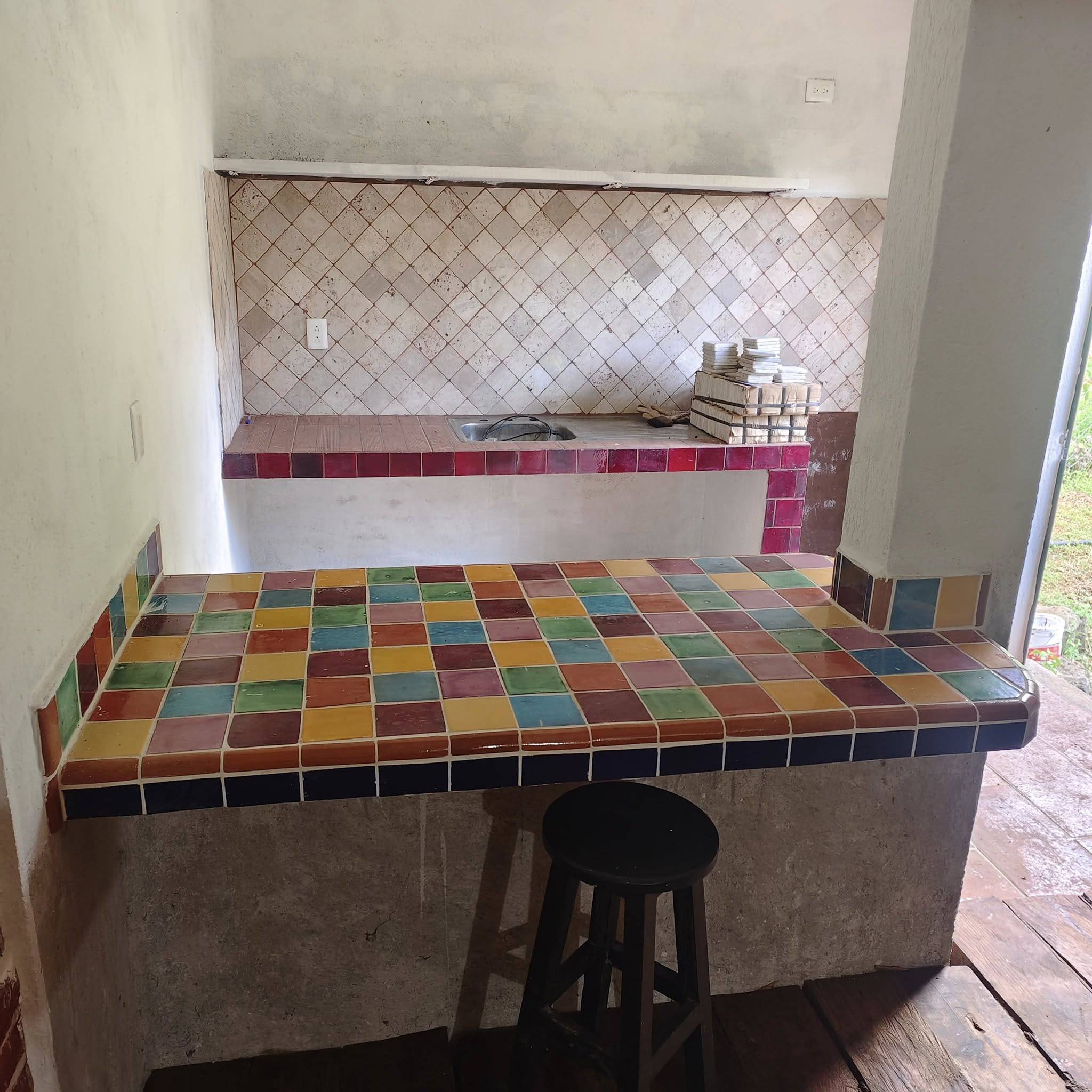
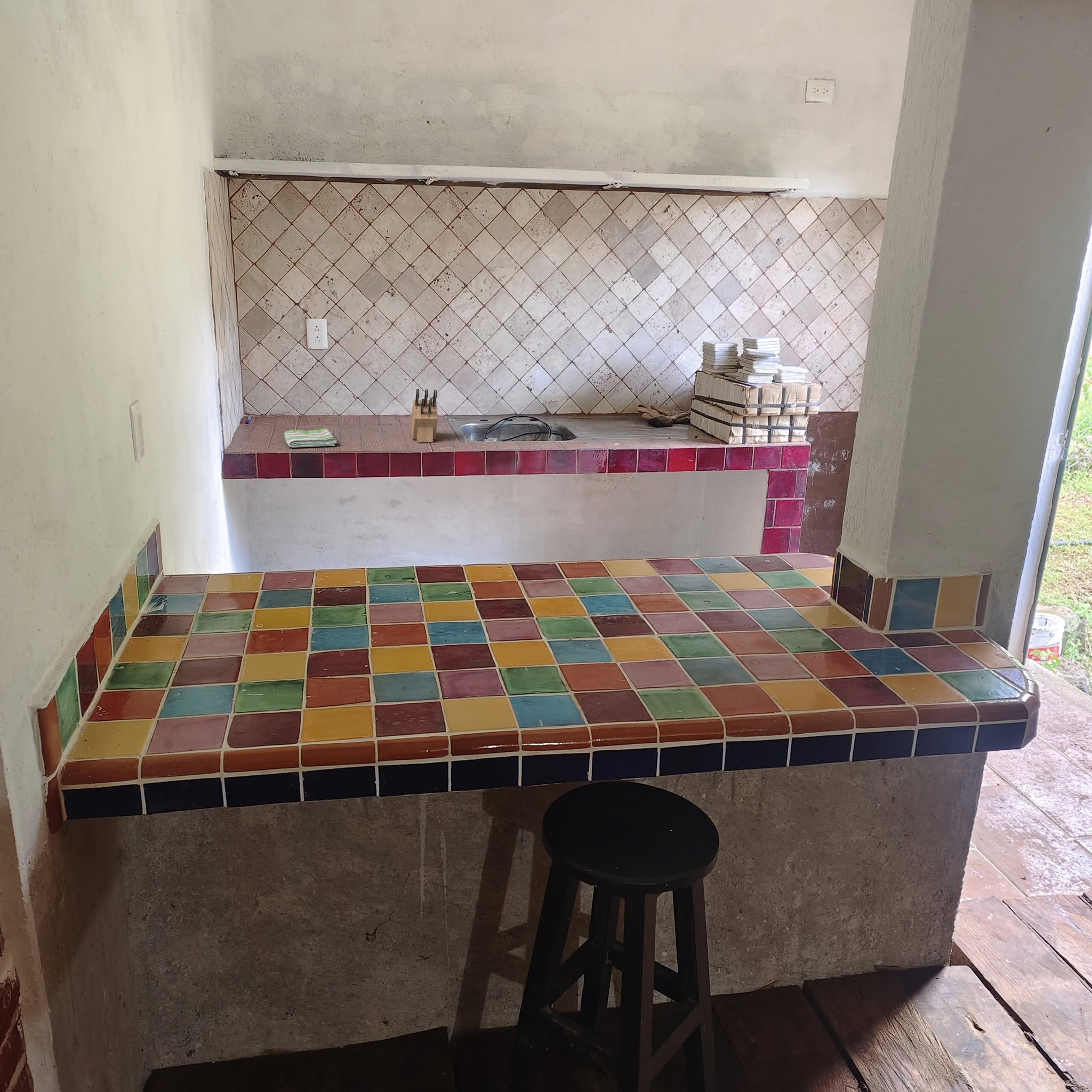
+ knife block (424, 412)
+ dish towel (309, 436)
